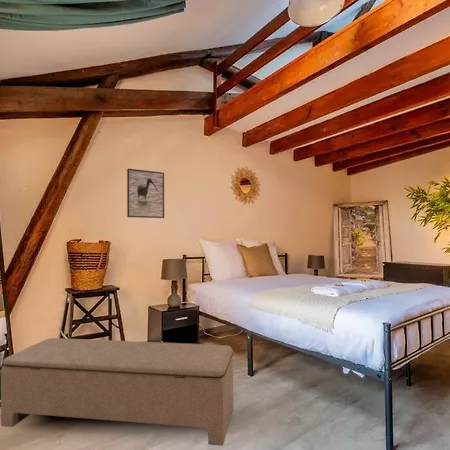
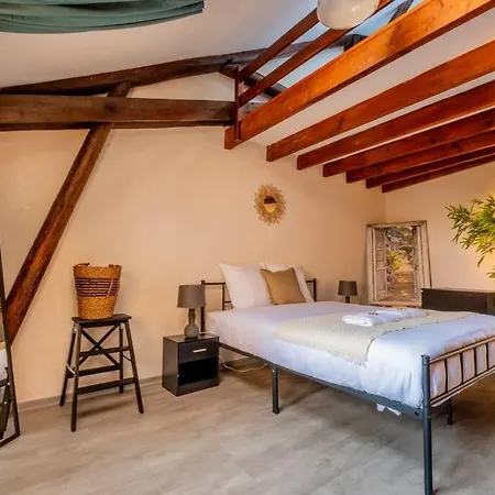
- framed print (146, 194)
- bench (122, 383)
